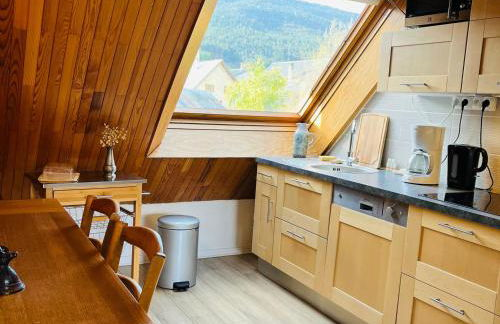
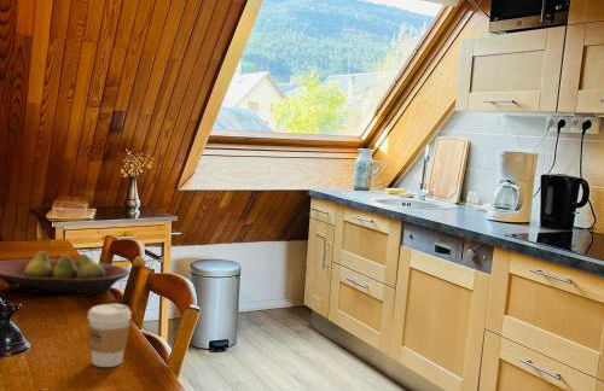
+ coffee cup (108, 334)
+ fruit bowl (60, 270)
